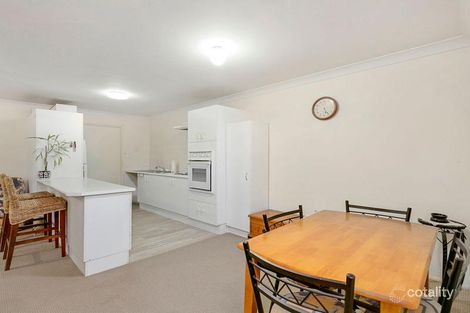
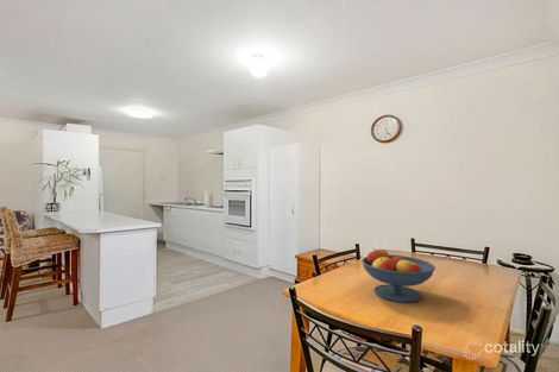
+ fruit bowl (396, 272)
